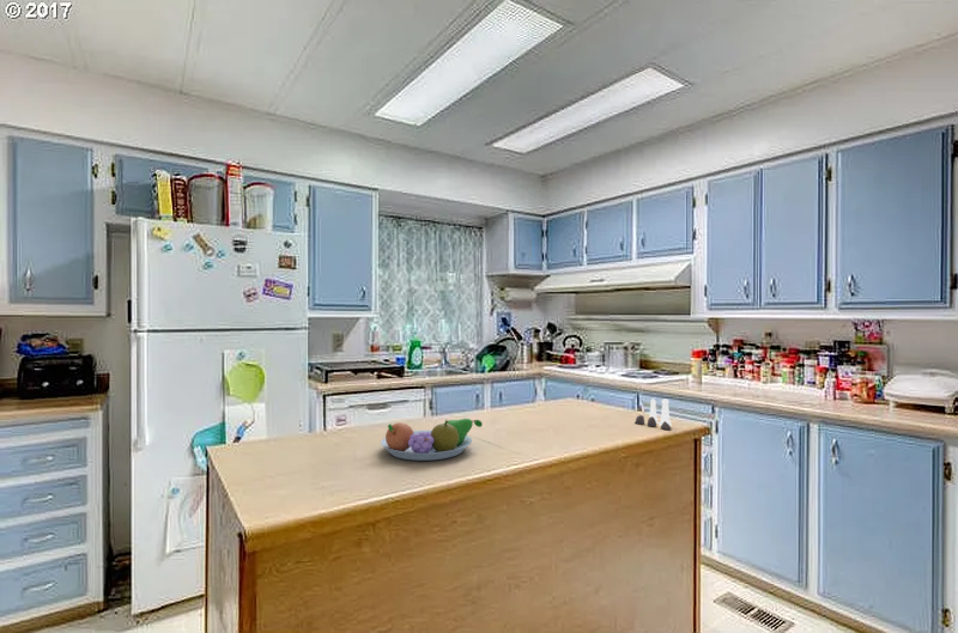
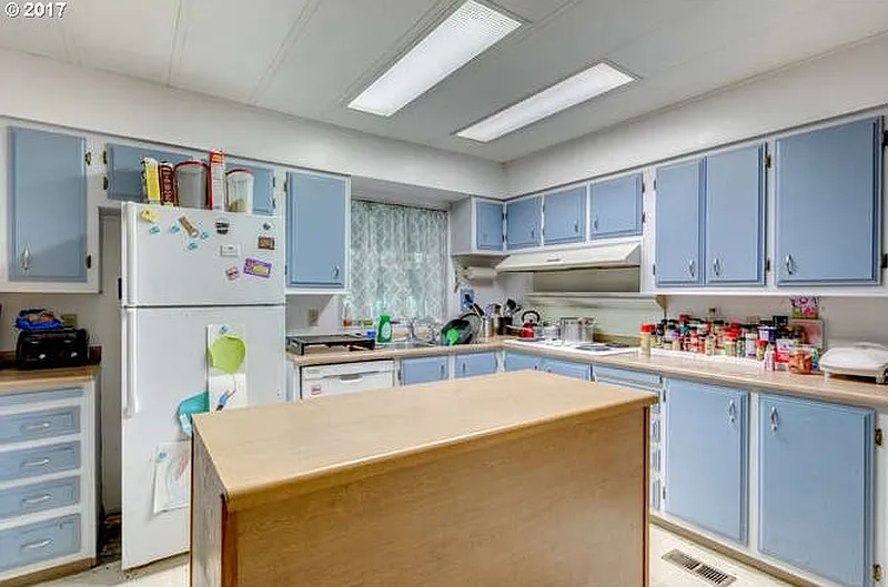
- fruit bowl (430, 432)
- salt and pepper shaker set (655, 412)
